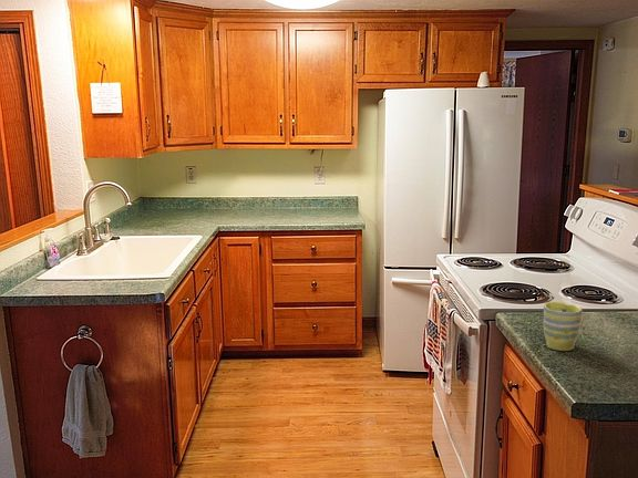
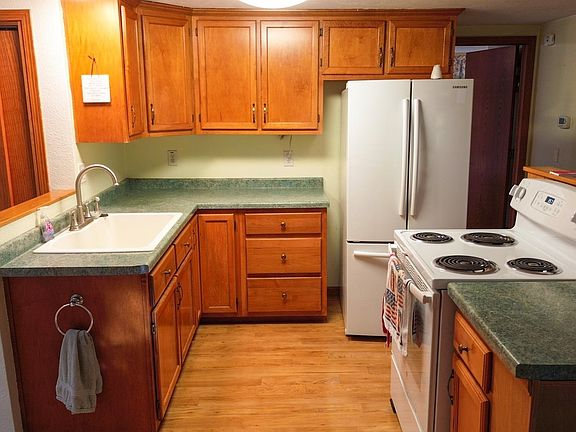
- mug (559, 323)
